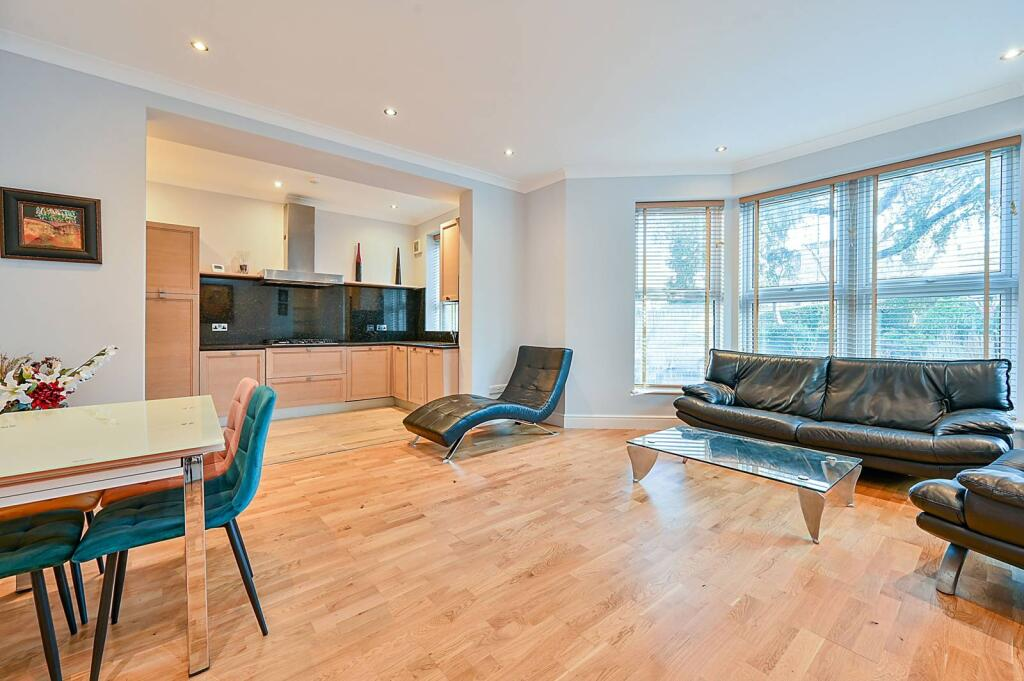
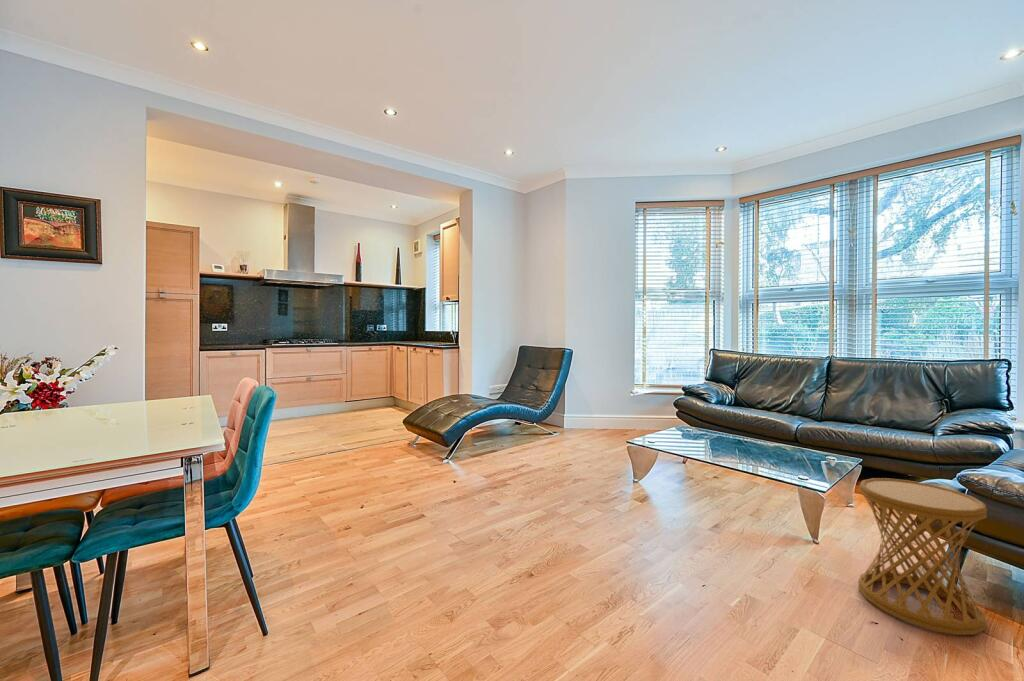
+ side table (918, 548)
